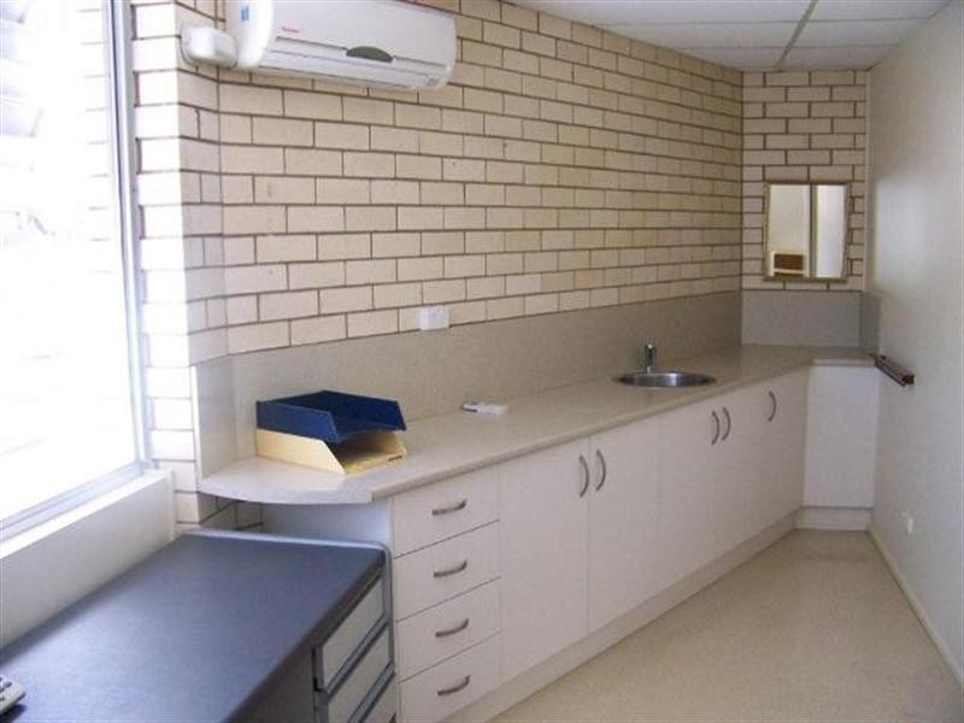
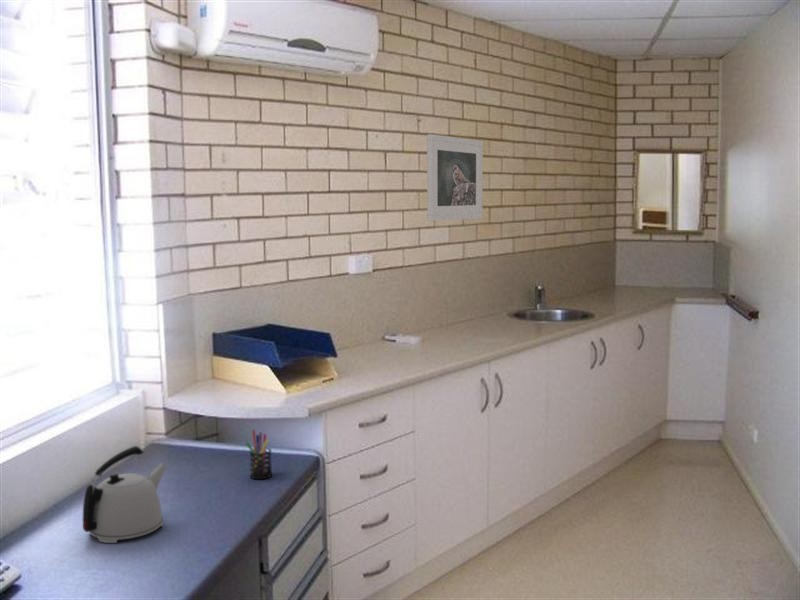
+ pen holder (257, 454)
+ kettle (126, 488)
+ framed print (456, 178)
